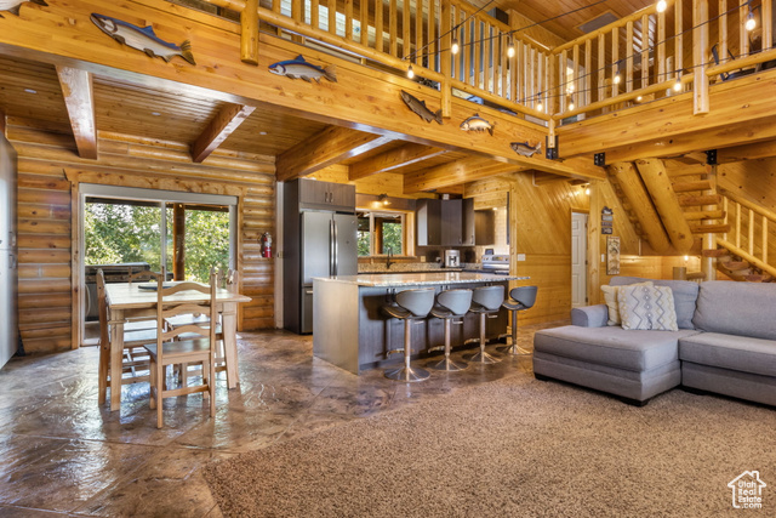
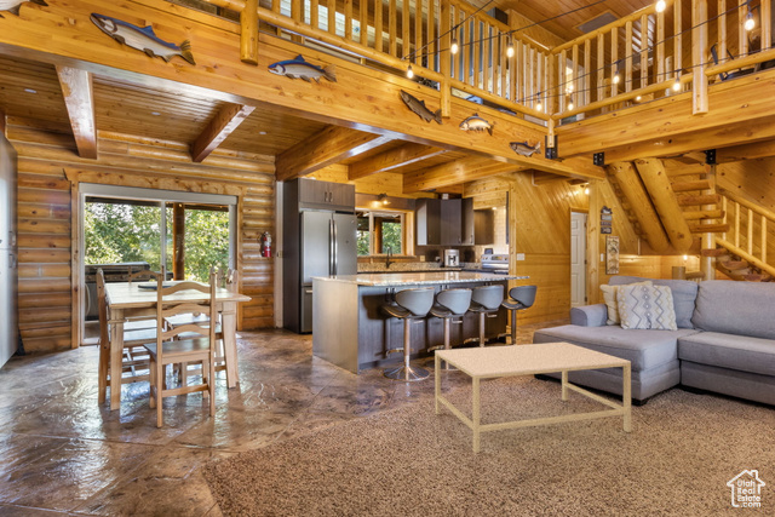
+ coffee table (522, 374)
